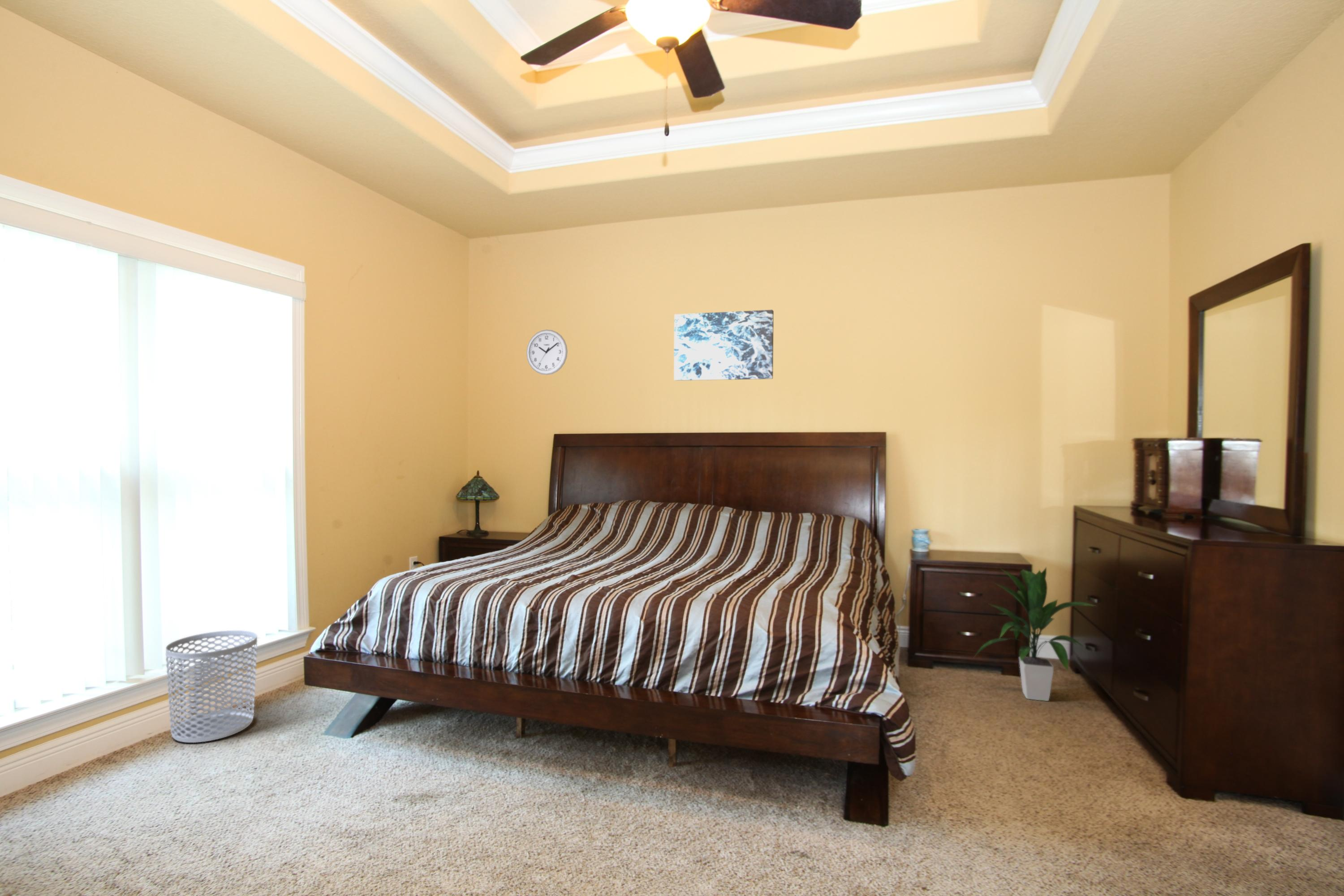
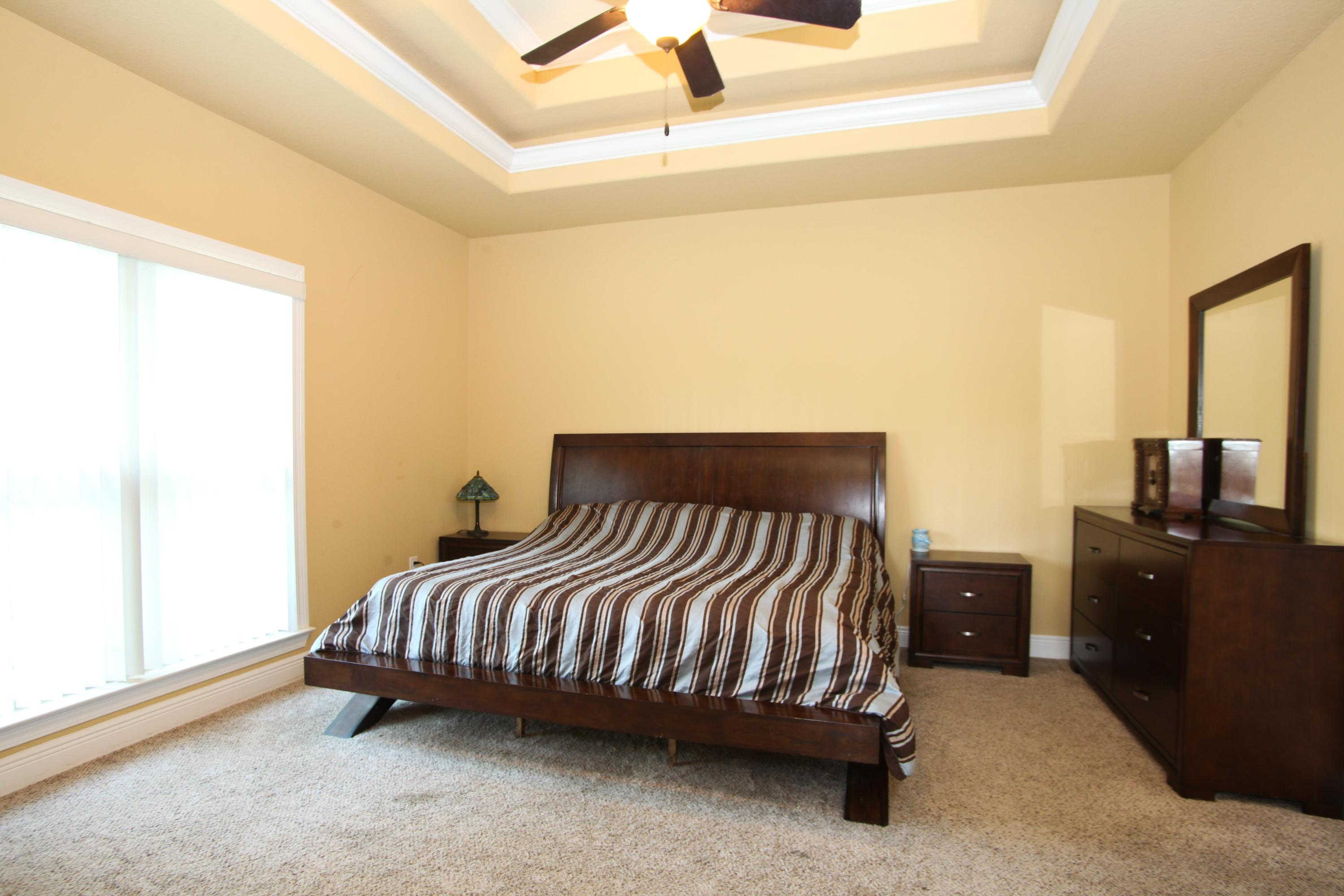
- waste bin (214, 684)
- wall clock (546, 352)
- indoor plant (1030, 629)
- wall art (723, 346)
